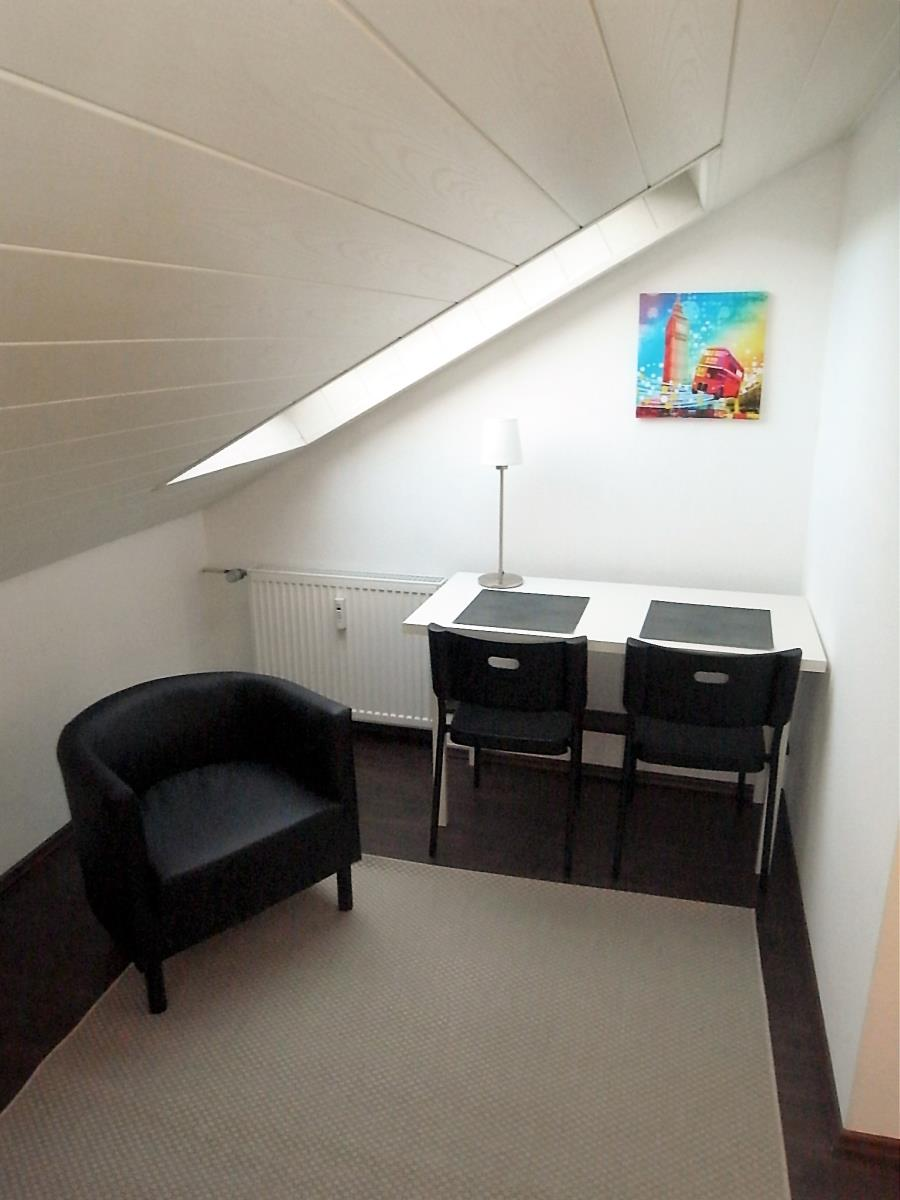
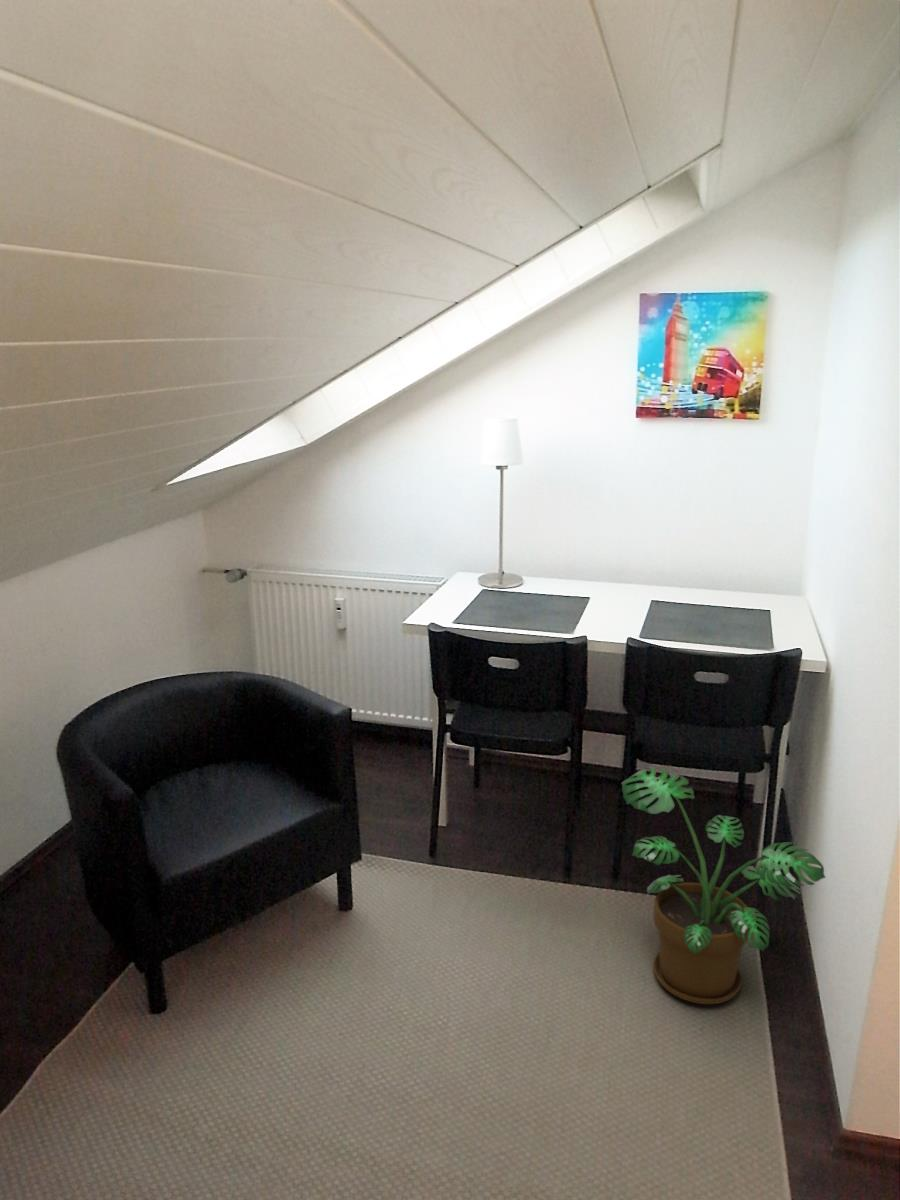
+ potted plant (708, 885)
